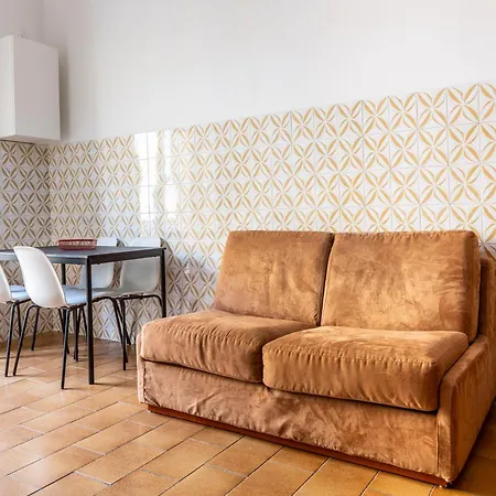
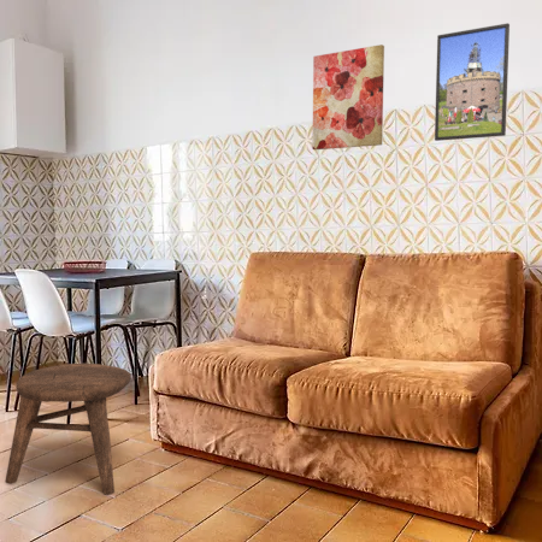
+ stool (69, 424)
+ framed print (470, 84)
+ wall art (347, 99)
